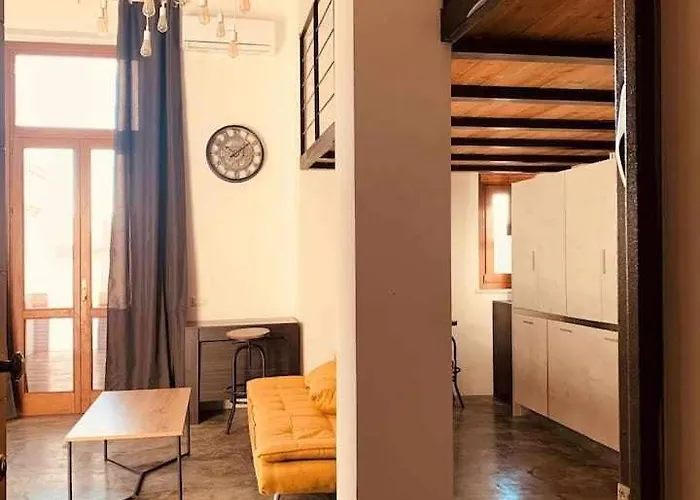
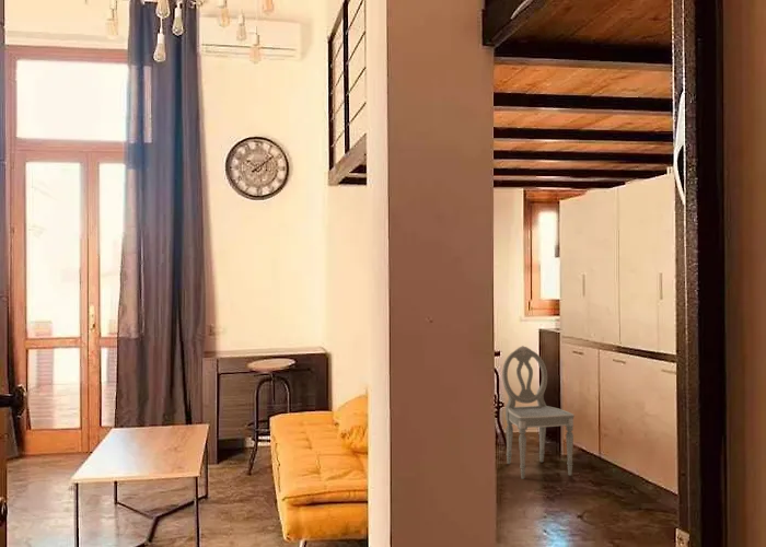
+ dining chair (534, 408)
